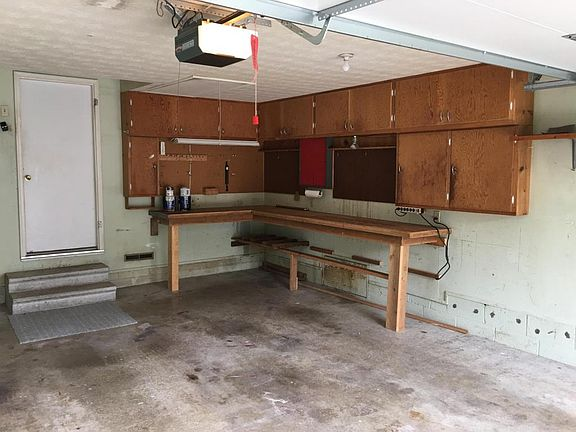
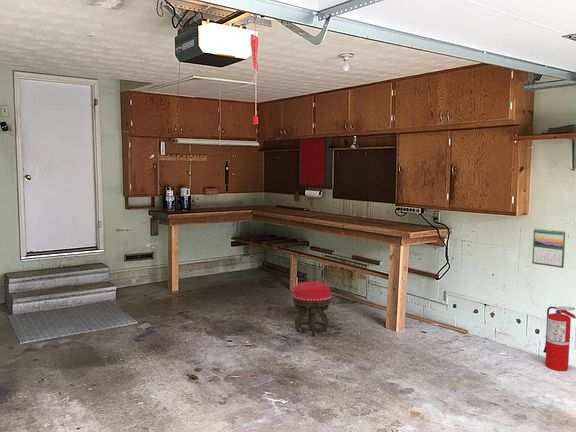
+ calendar (548, 247)
+ fire extinguisher (558, 336)
+ stool (311, 307)
